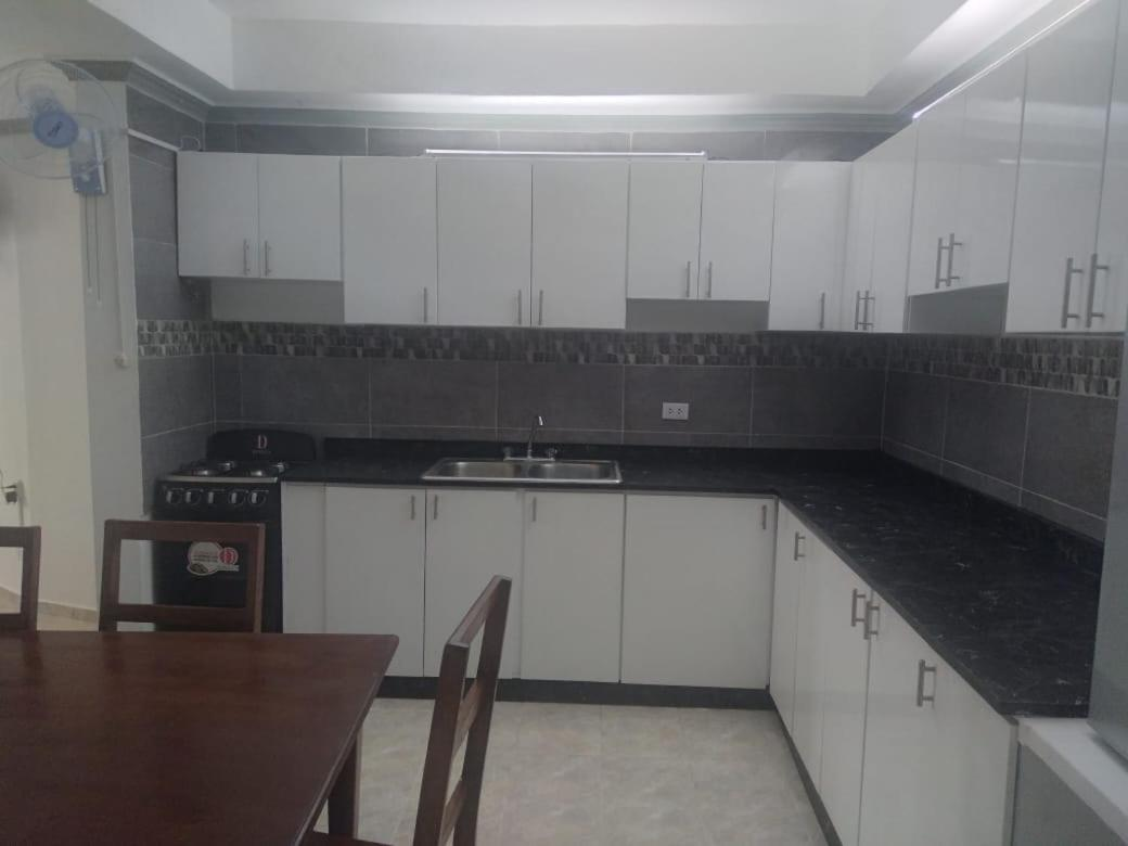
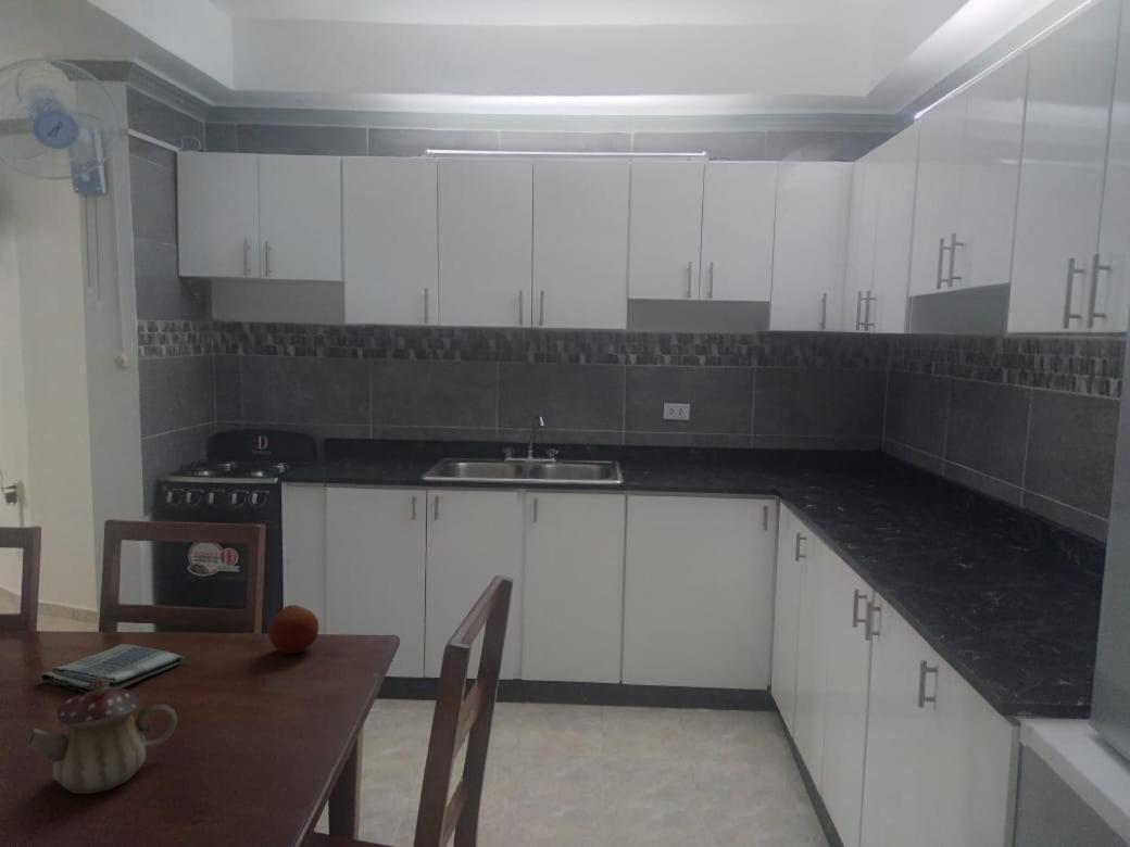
+ fruit (293, 628)
+ dish towel (113, 666)
+ teapot (106, 726)
